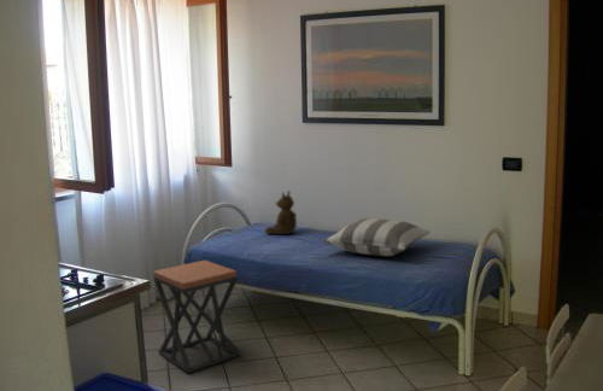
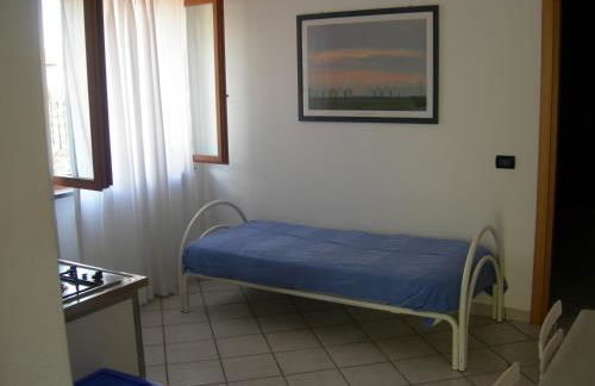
- teddy bear (280, 212)
- pillow (377, 235)
- stool (198, 313)
